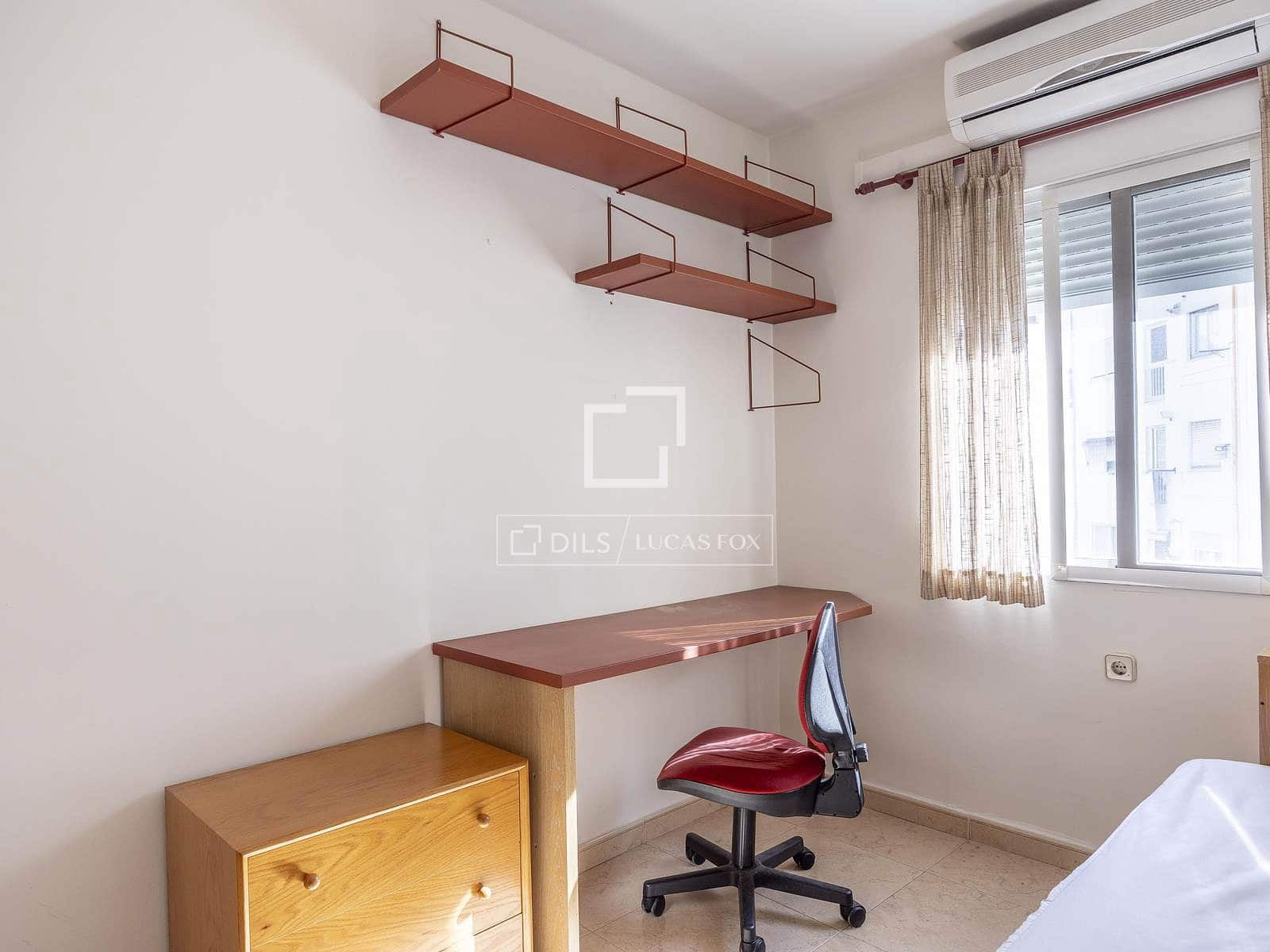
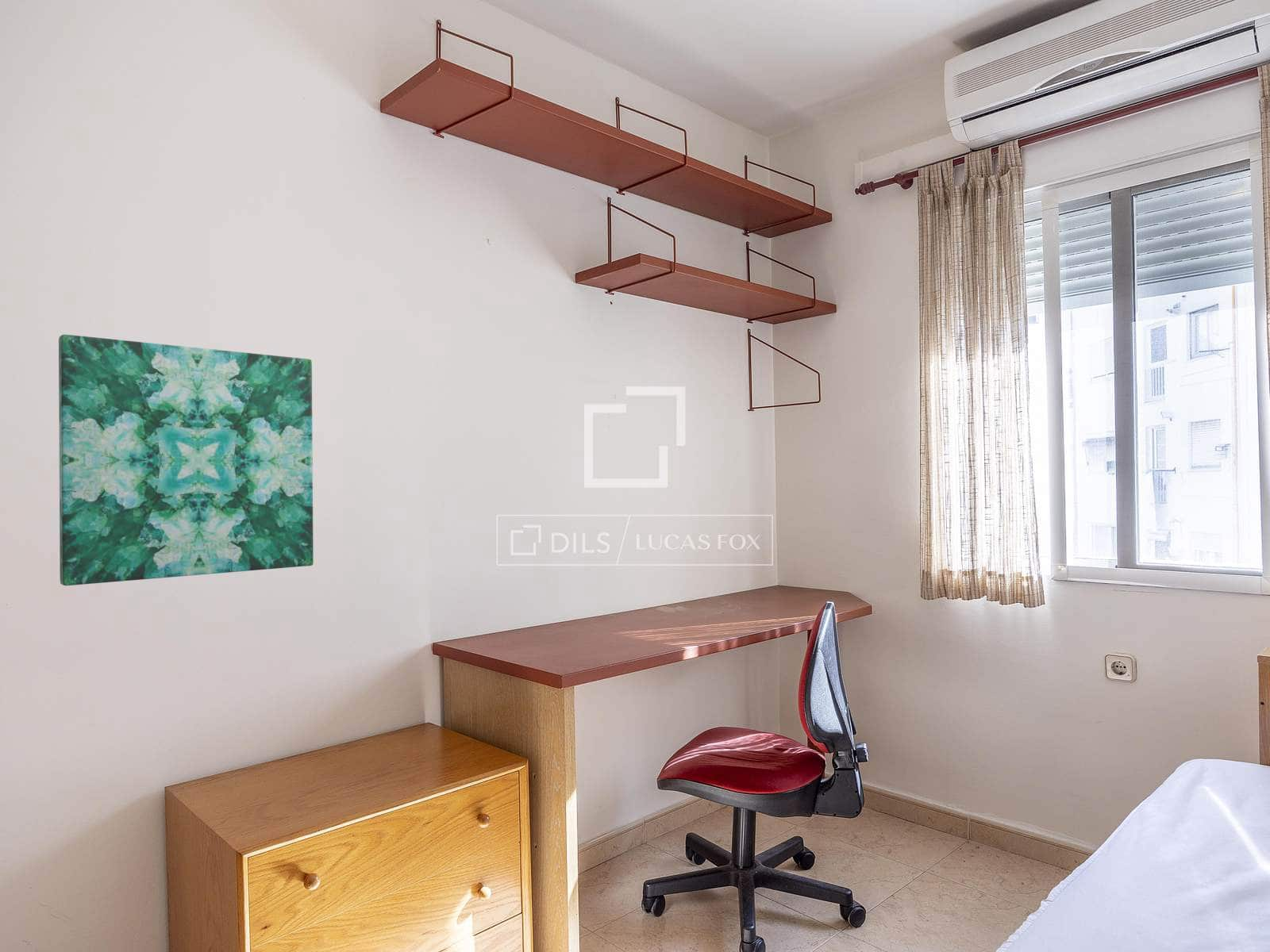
+ wall art (197, 461)
